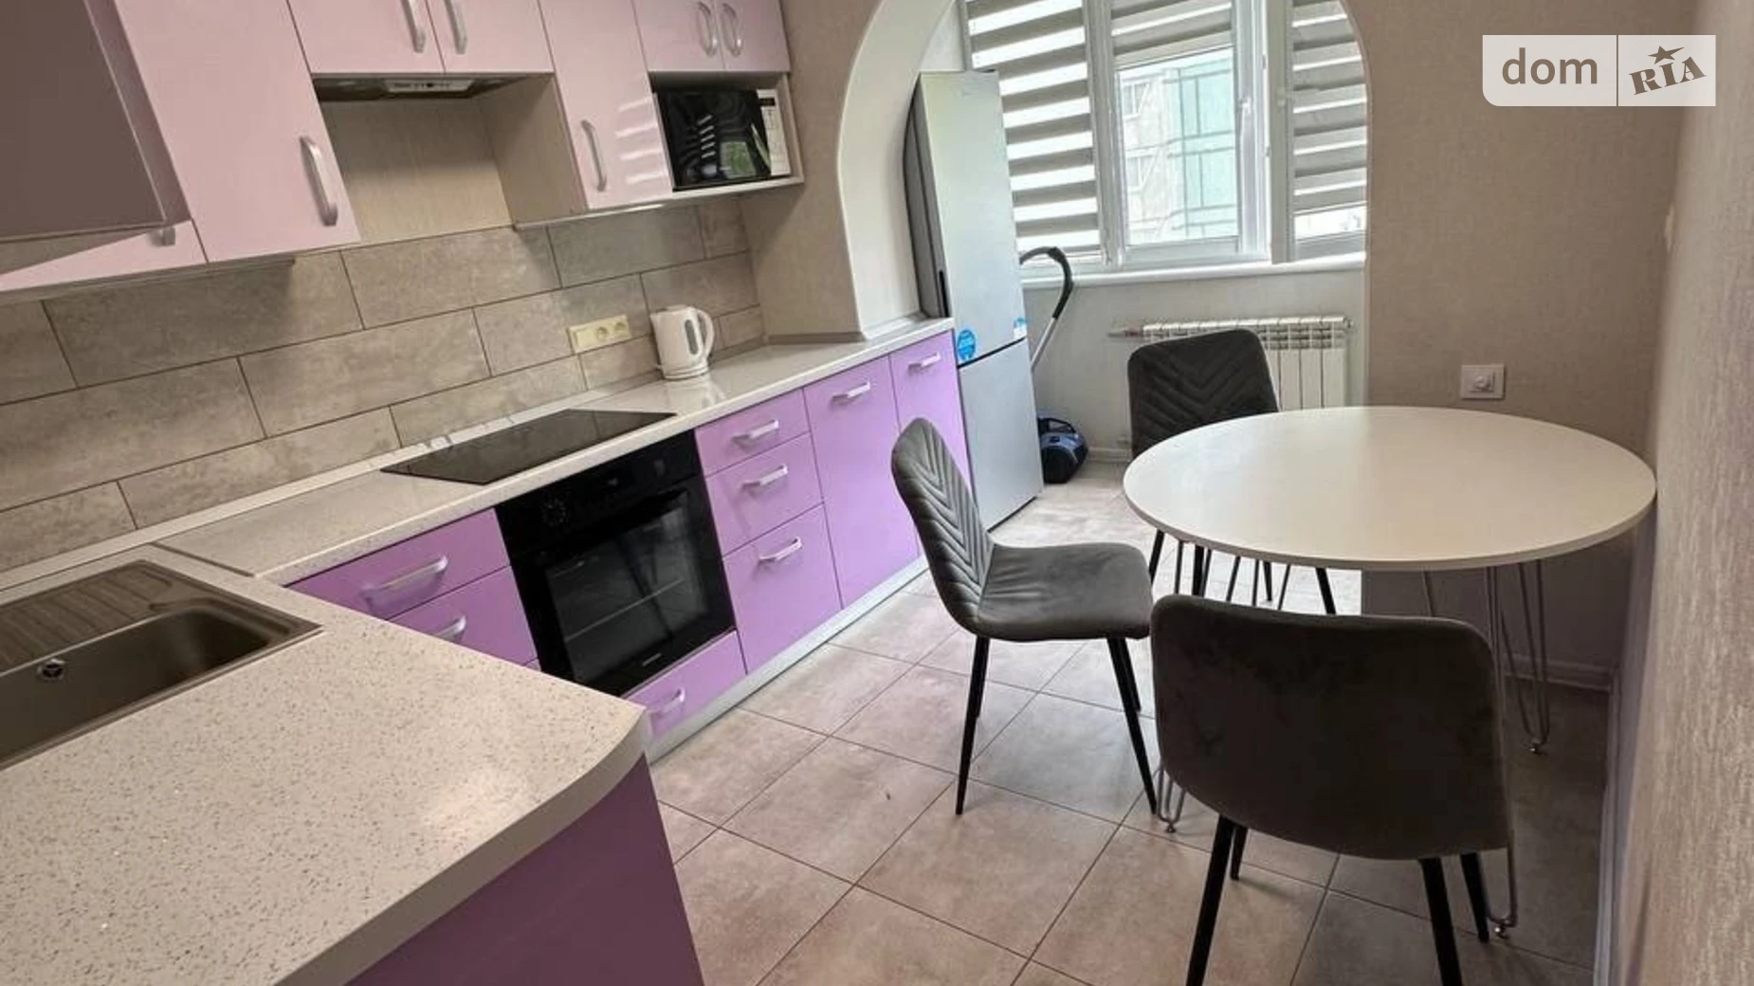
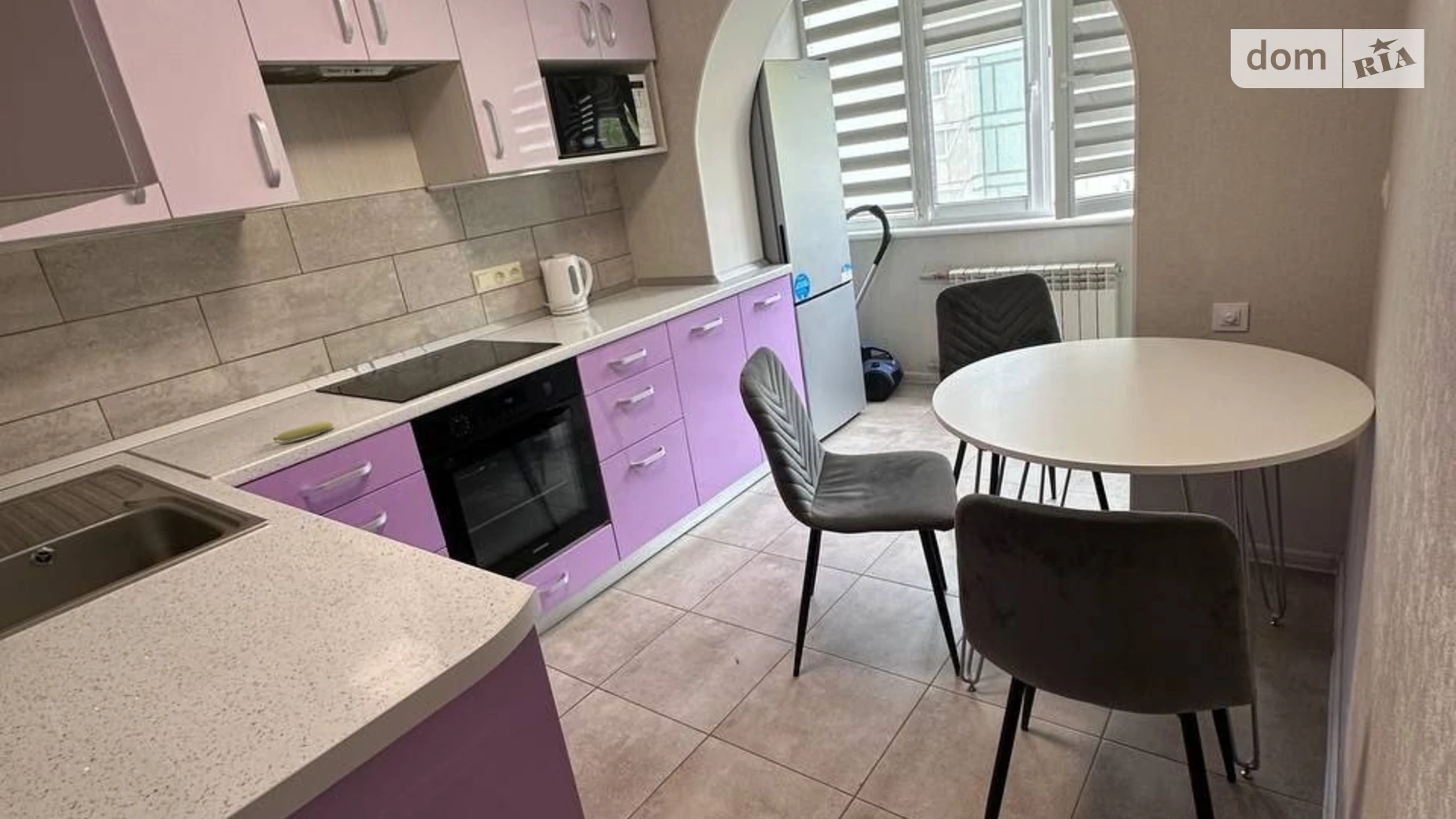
+ fruit (301, 431)
